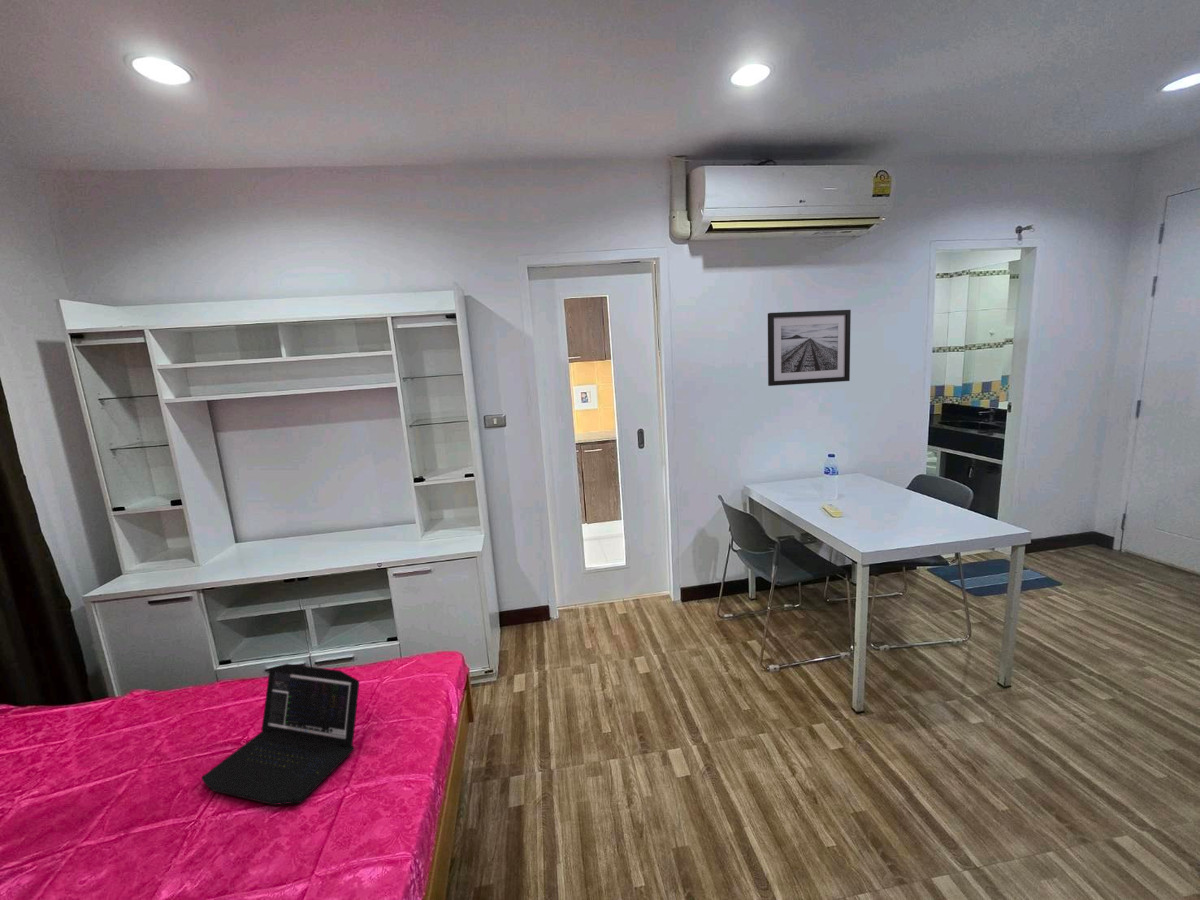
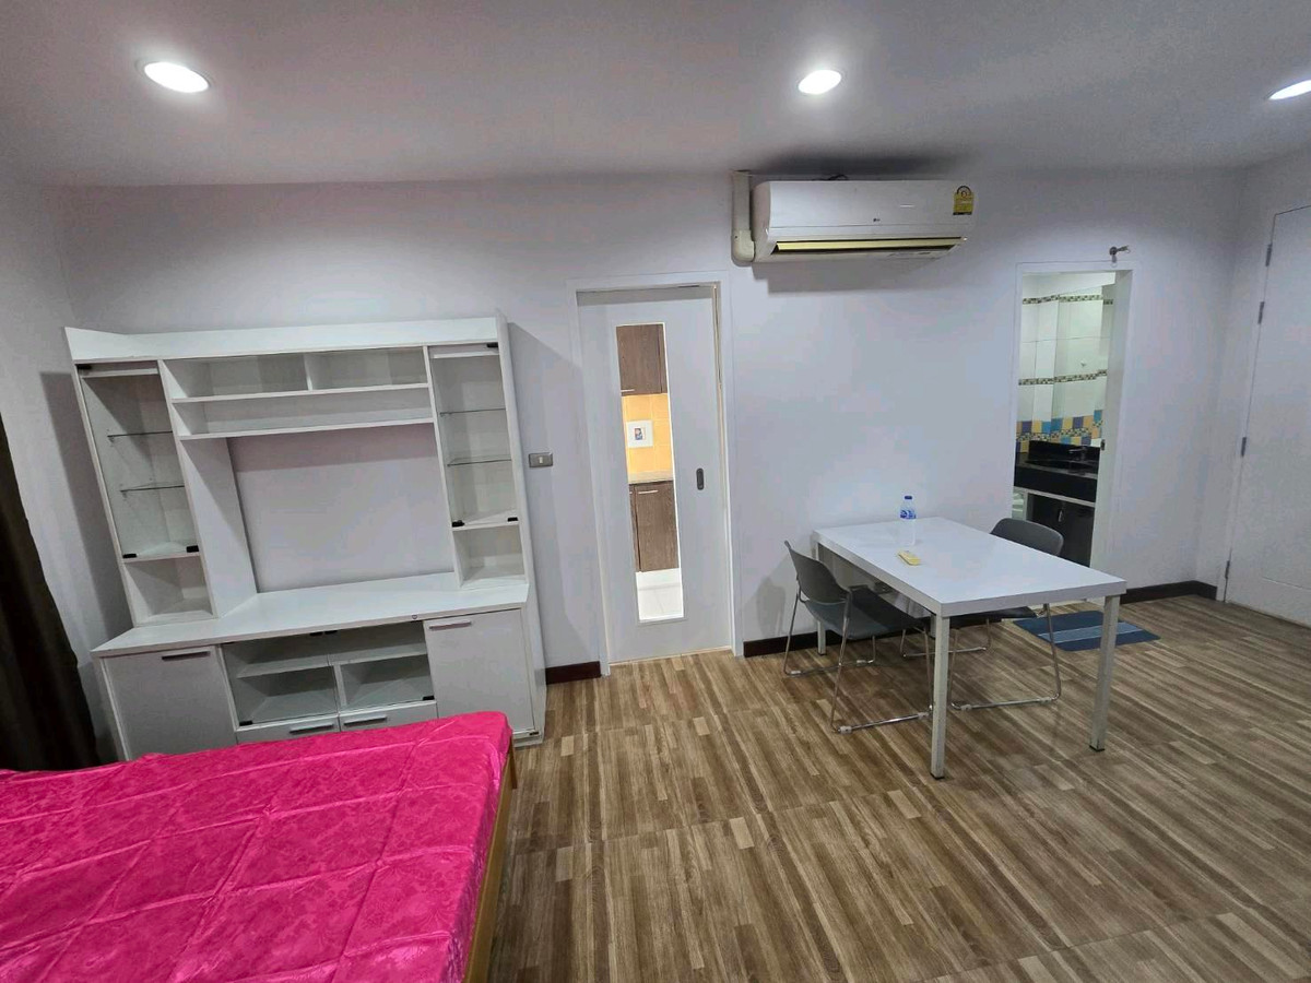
- laptop (281, 728)
- wall art (809, 347)
